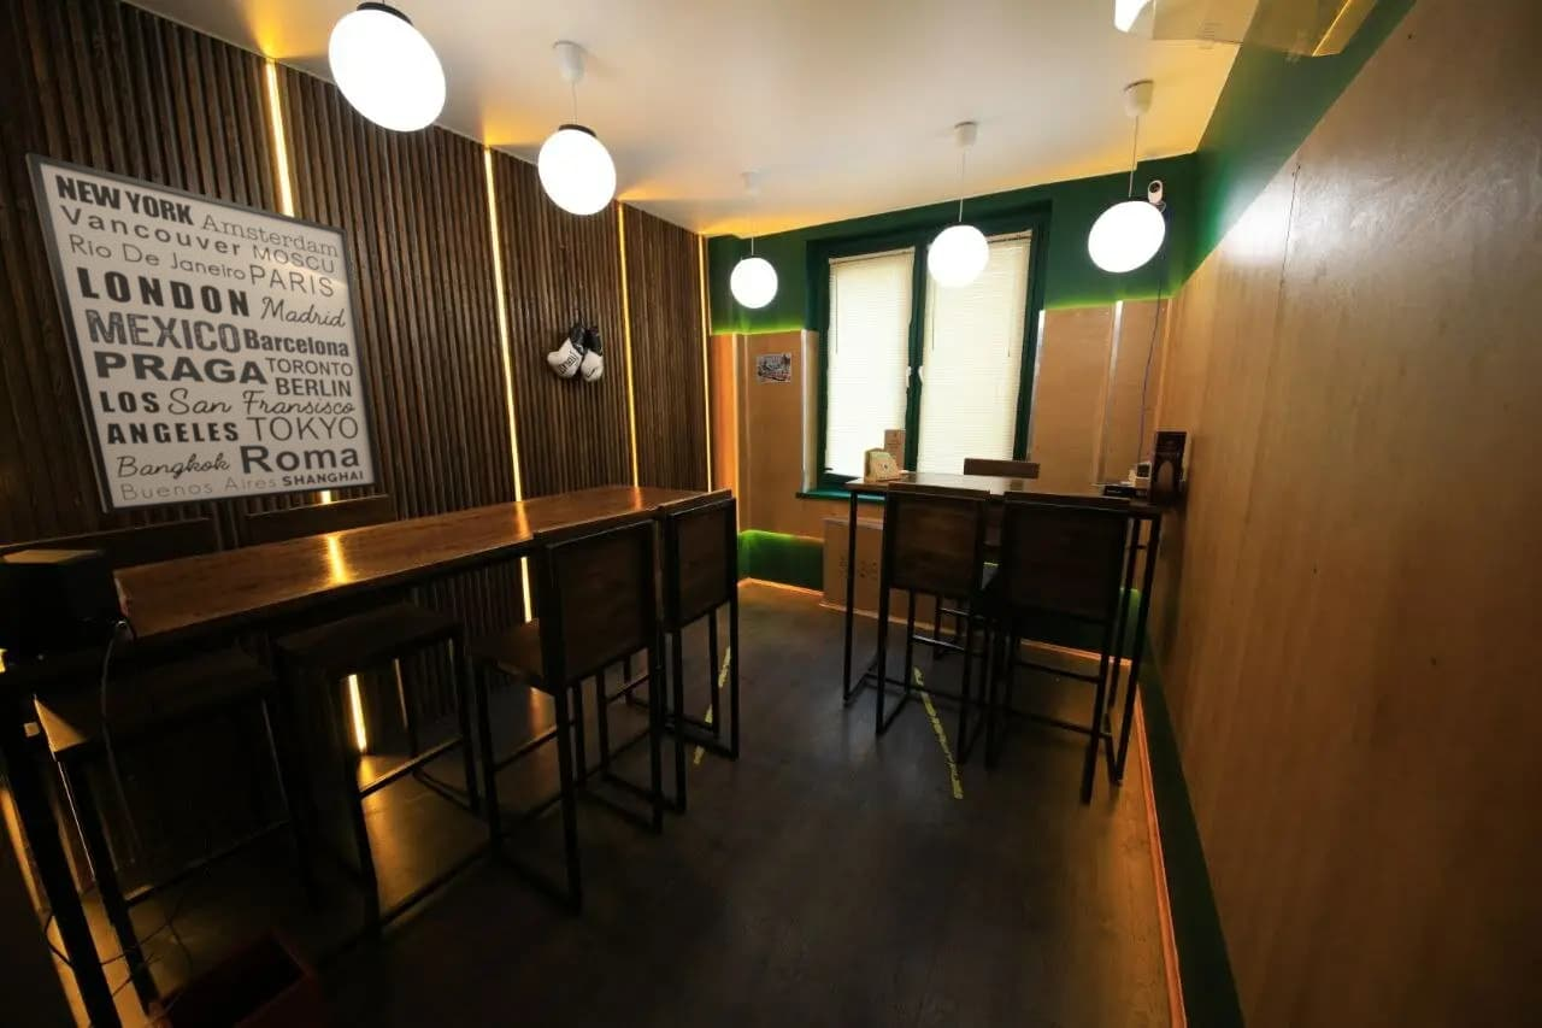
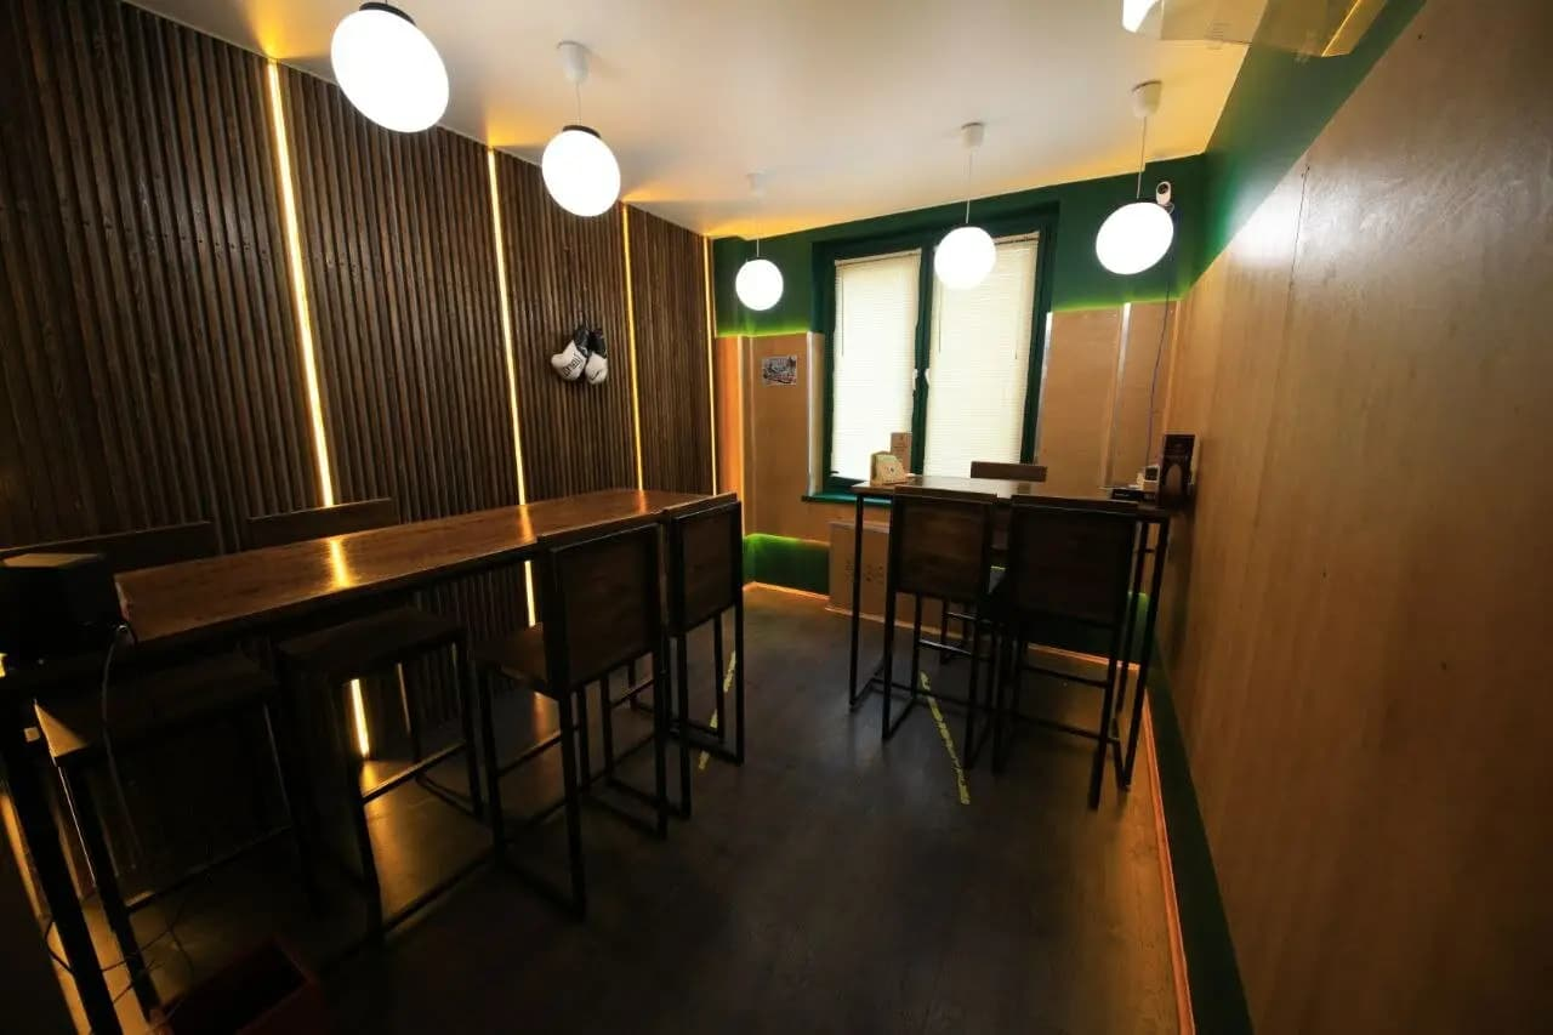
- wall art (239, 354)
